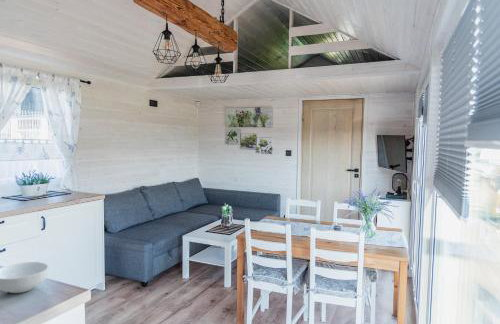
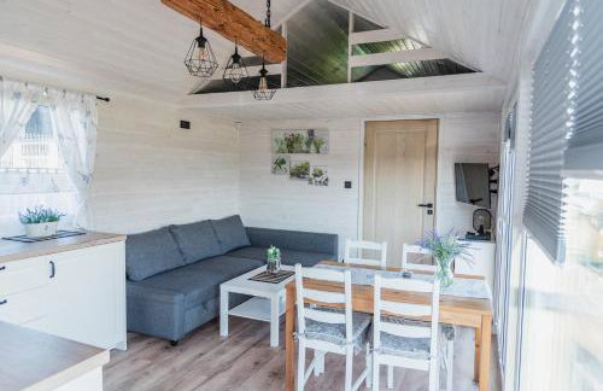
- cereal bowl (21, 279)
